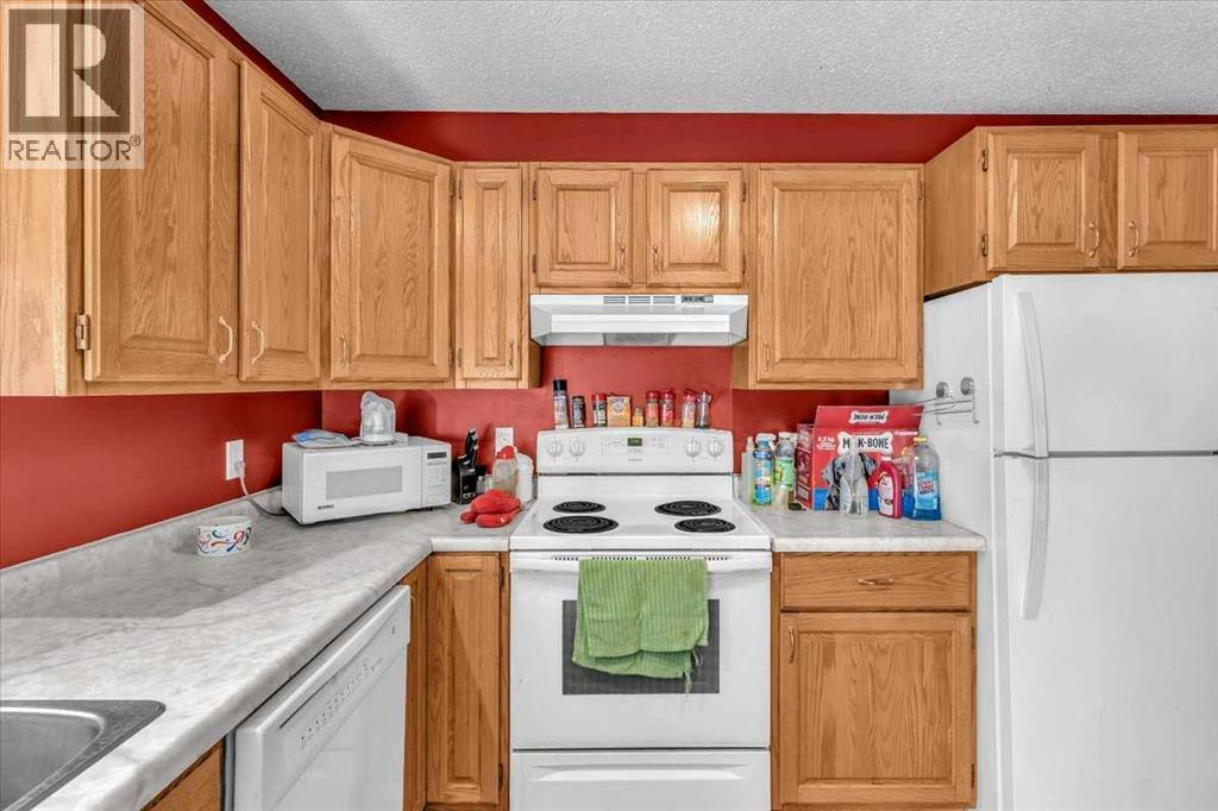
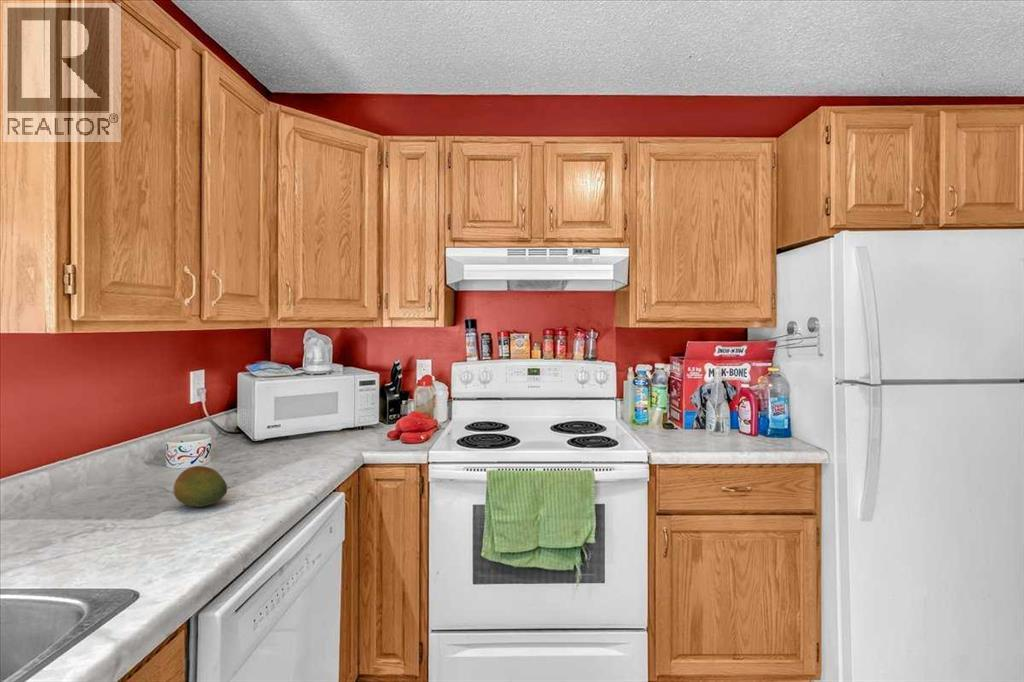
+ fruit (202, 485)
